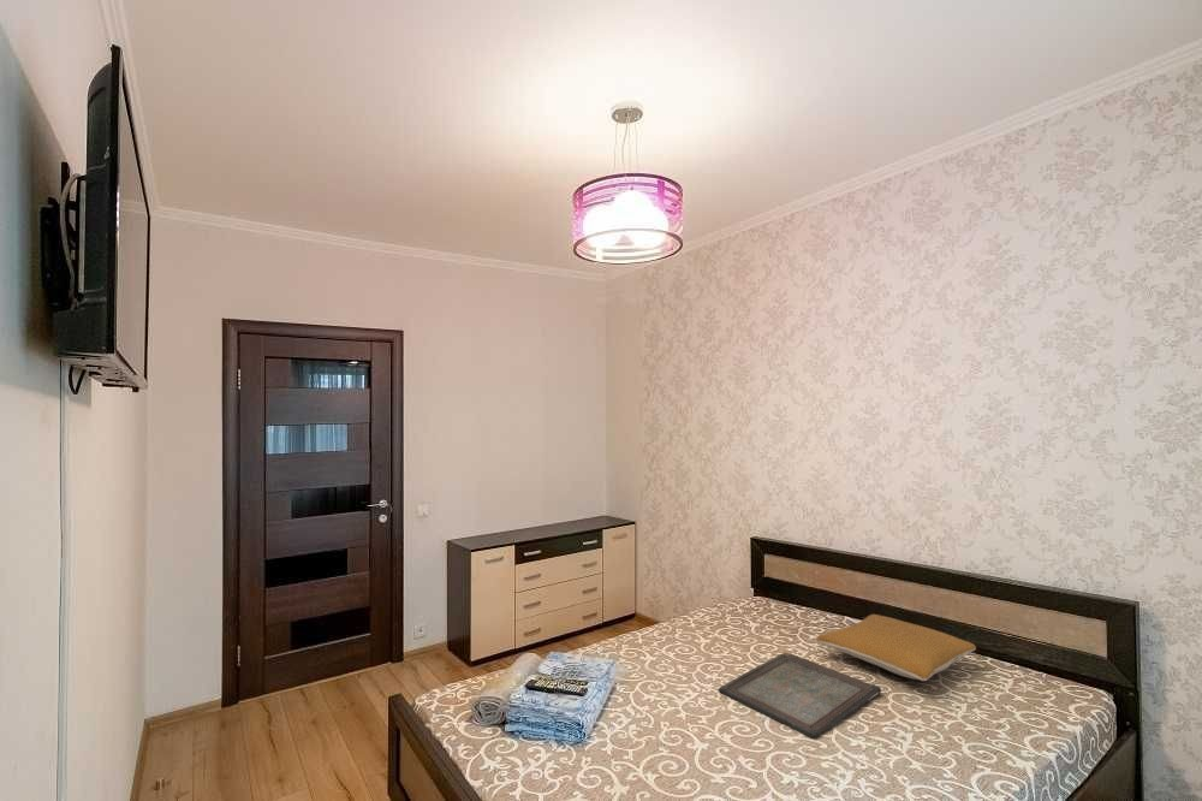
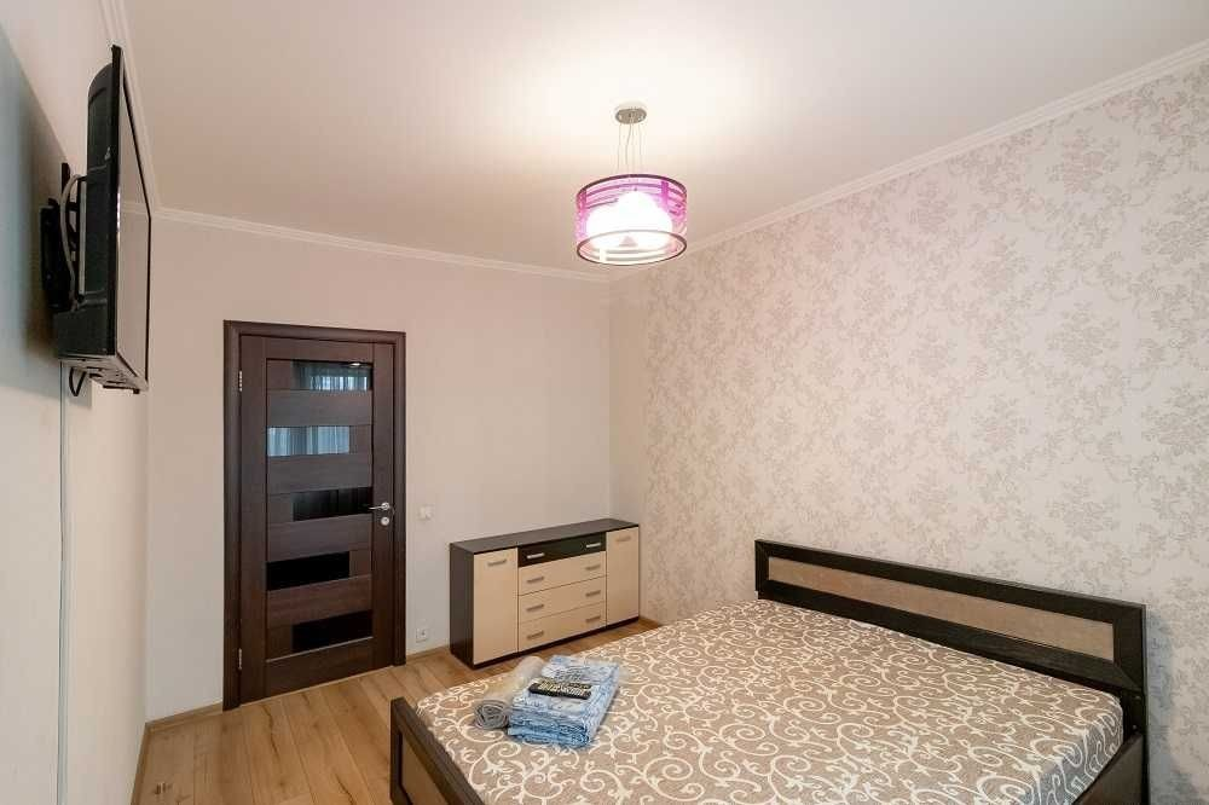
- serving tray (797, 688)
- pillow (894, 643)
